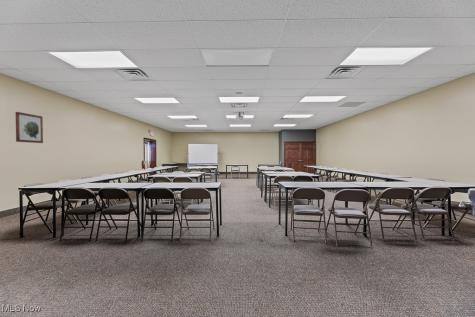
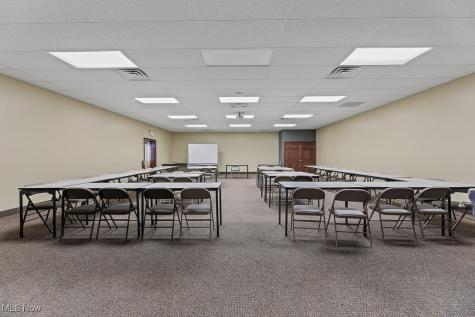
- wall art (30, 128)
